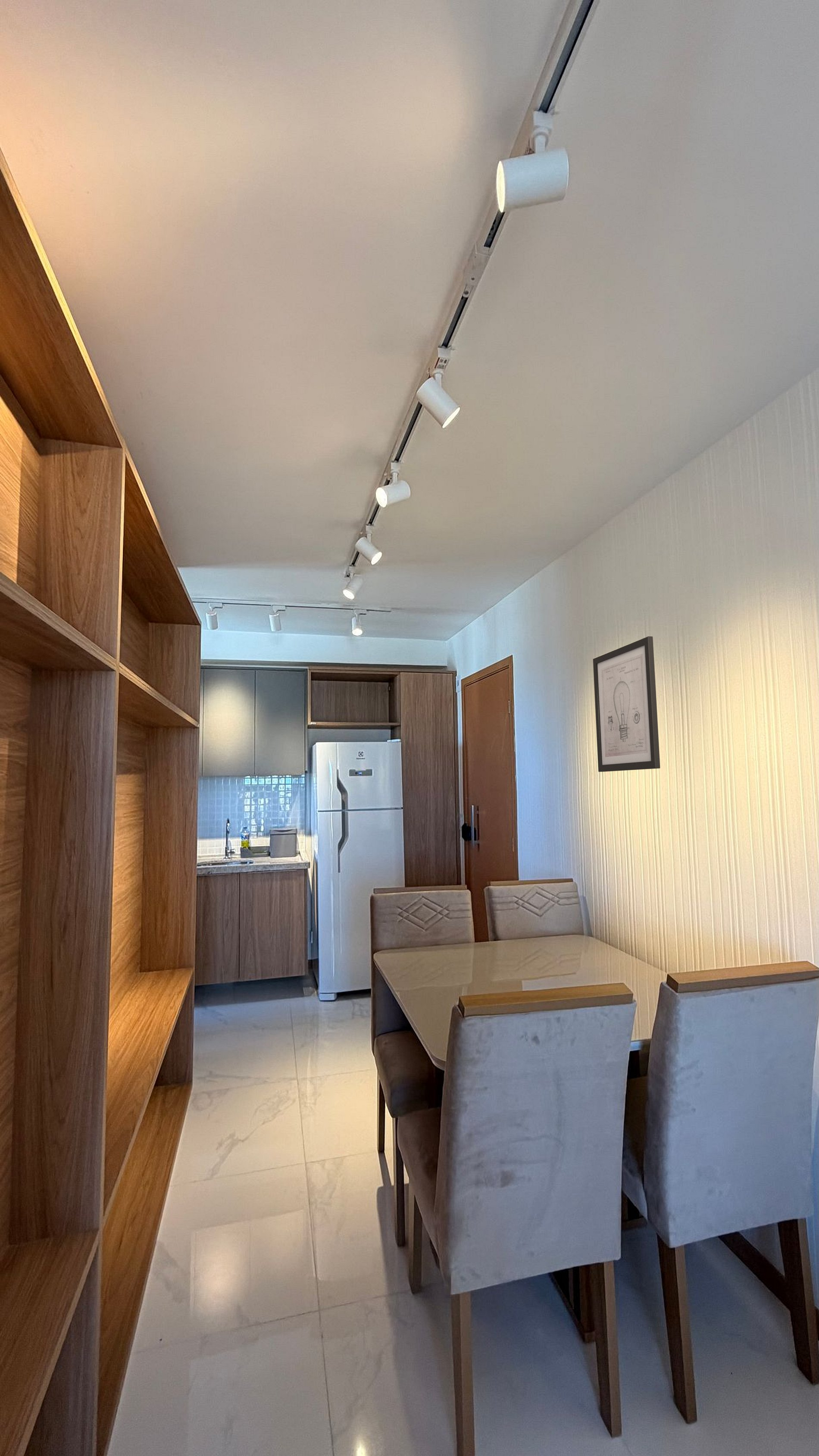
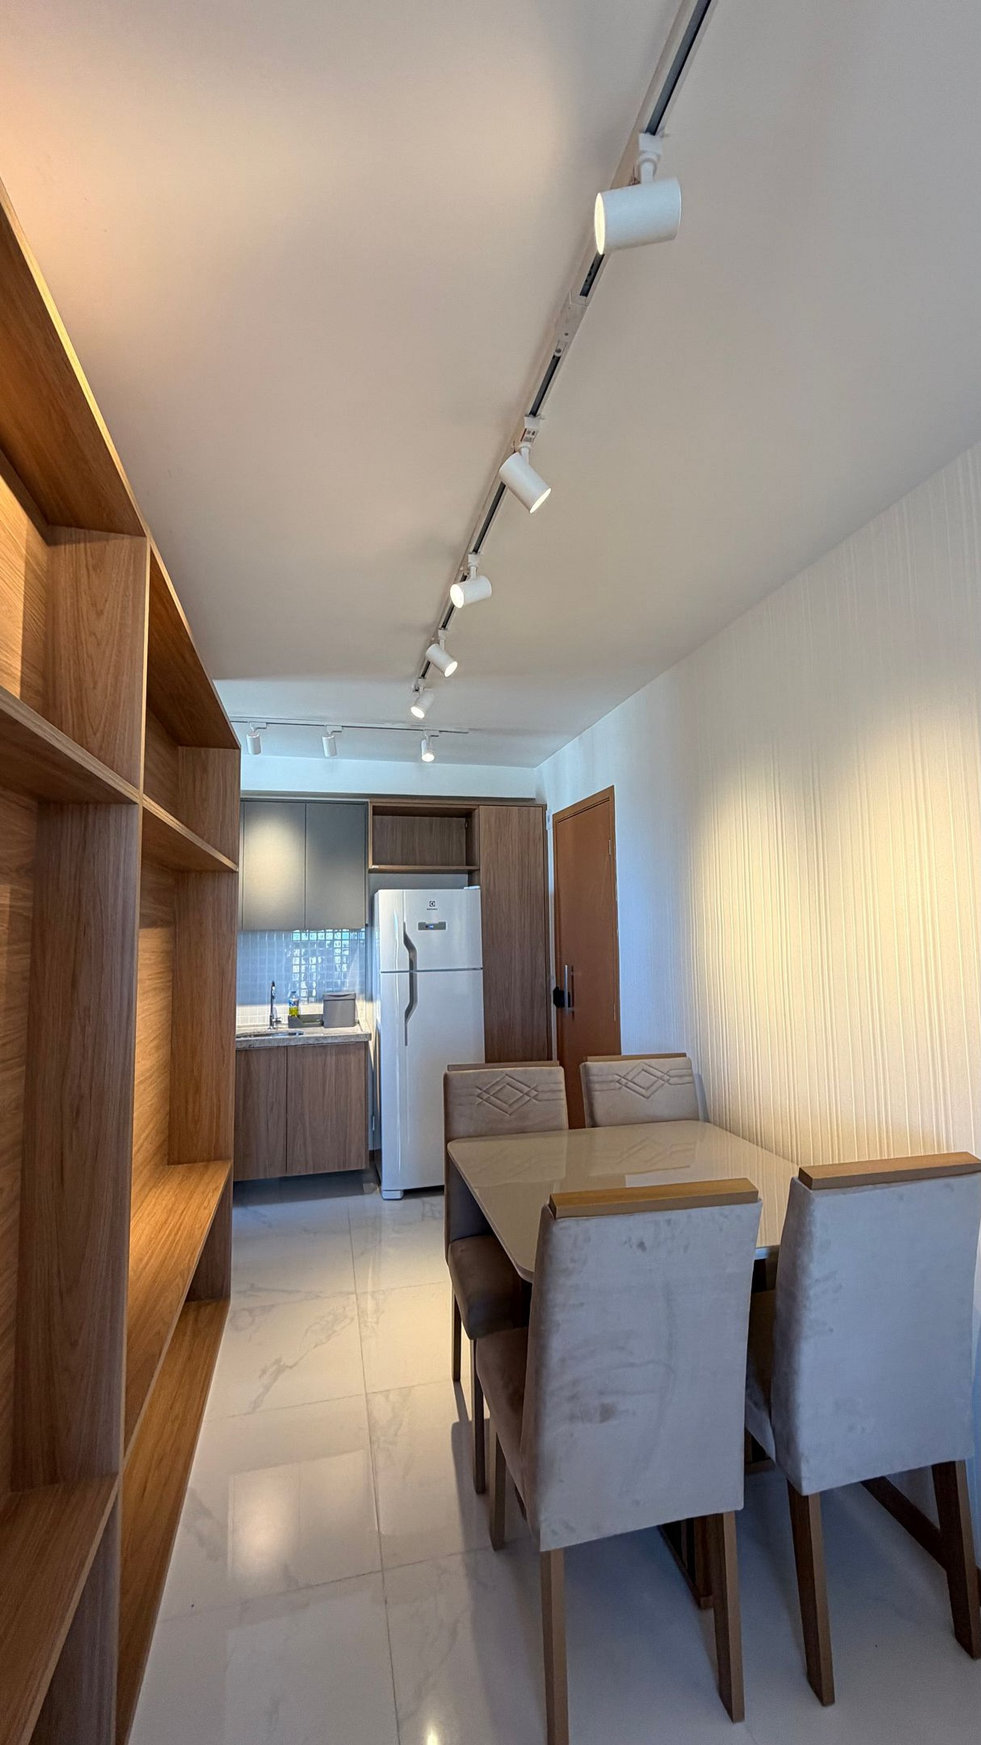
- wall art (623, 709)
